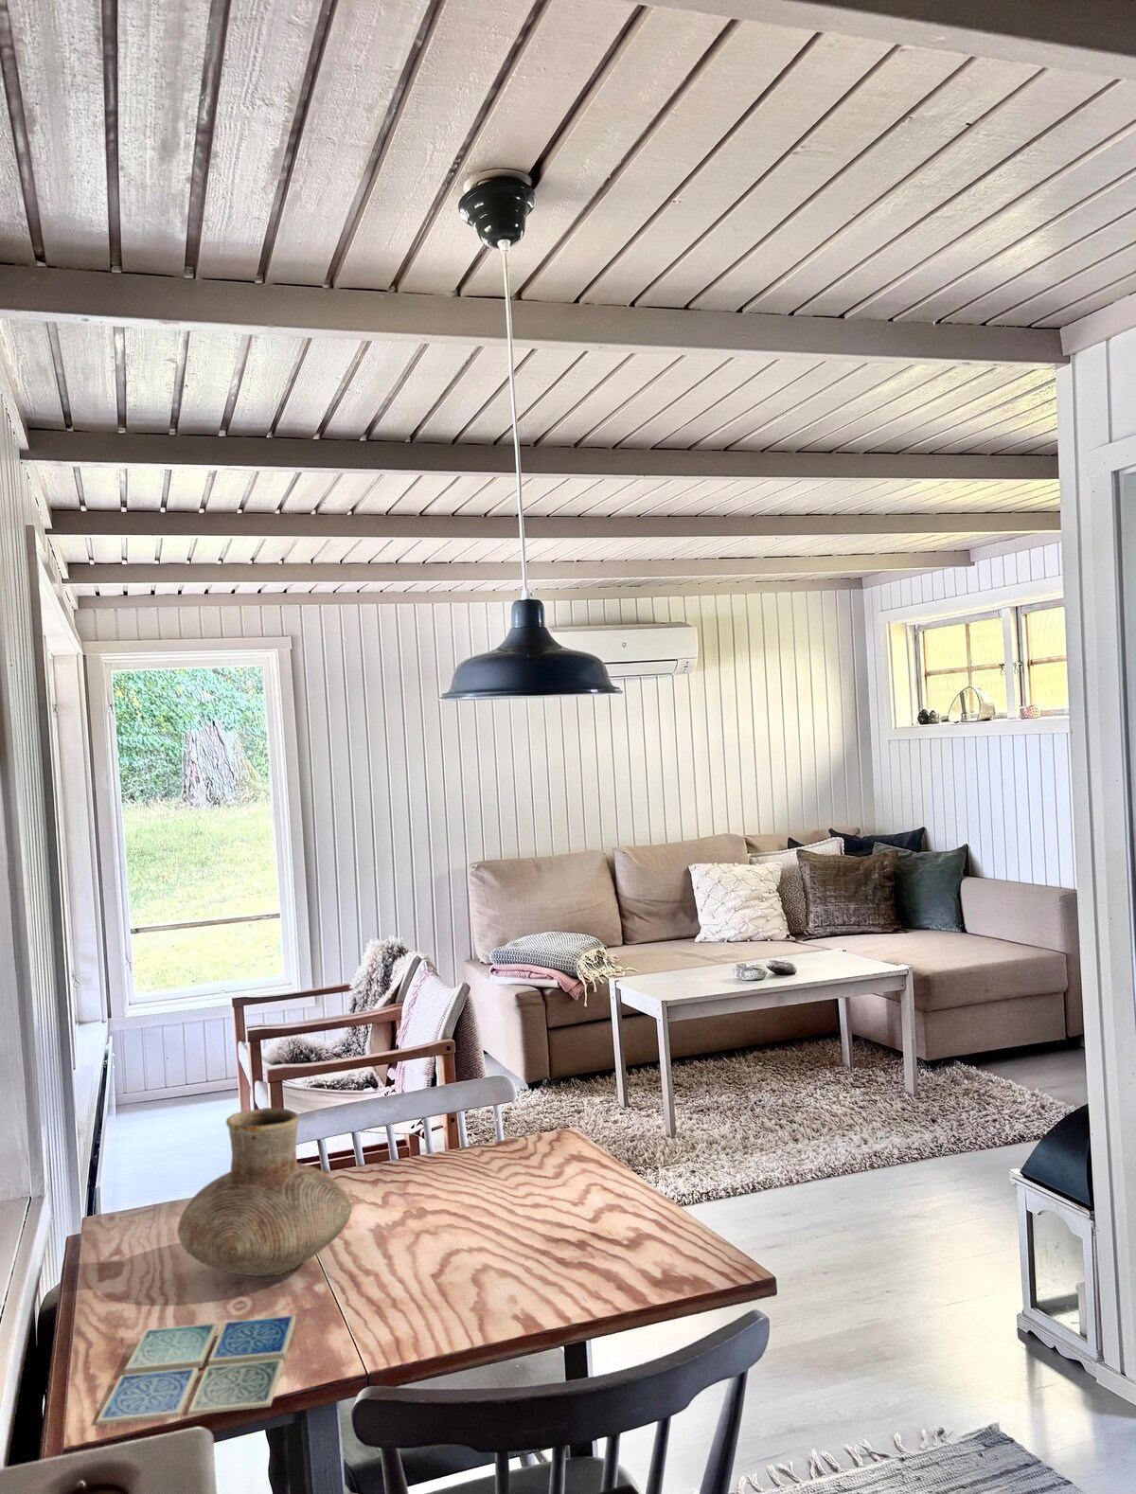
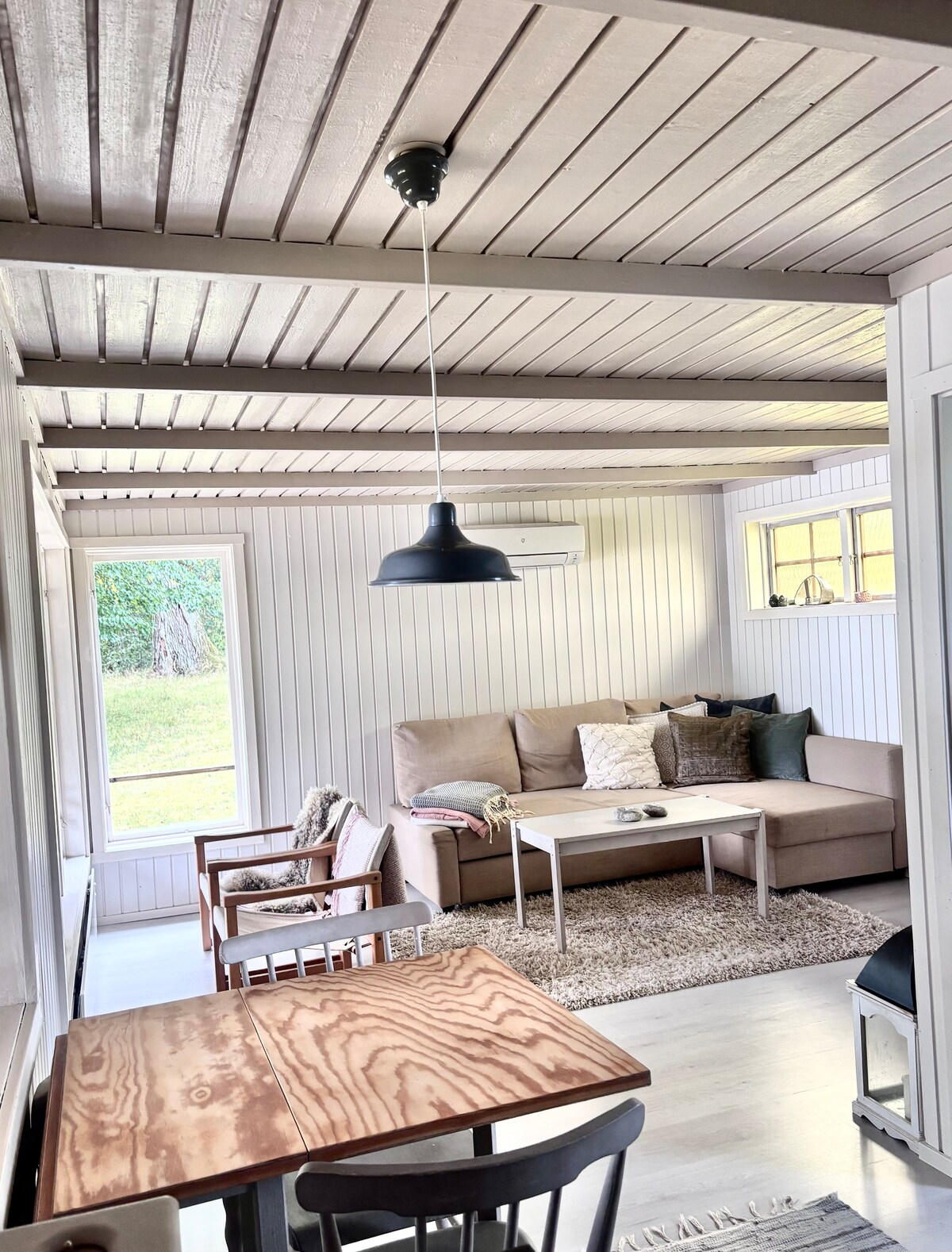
- drink coaster (202, 1366)
- vase (264, 1189)
